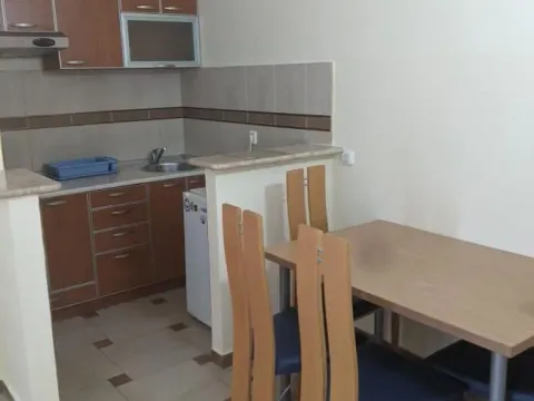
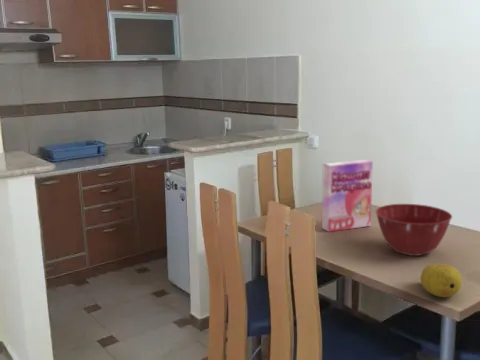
+ cereal box (347, 195)
+ fruit (439, 277)
+ mixing bowl (412, 231)
